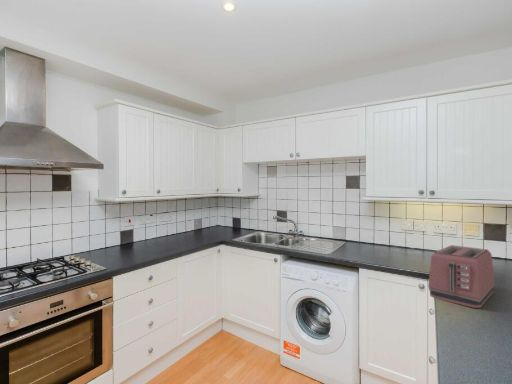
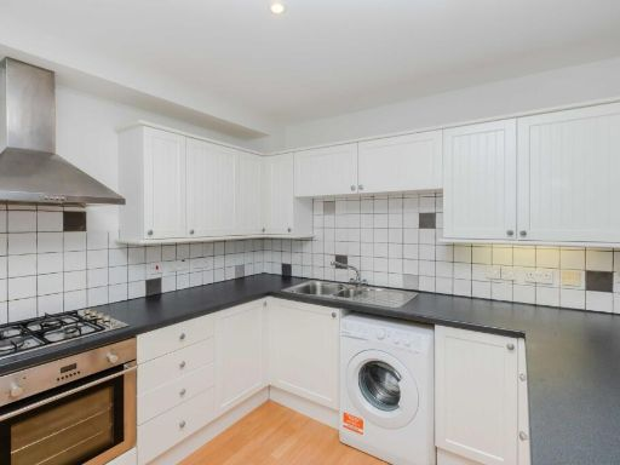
- toaster (461, 272)
